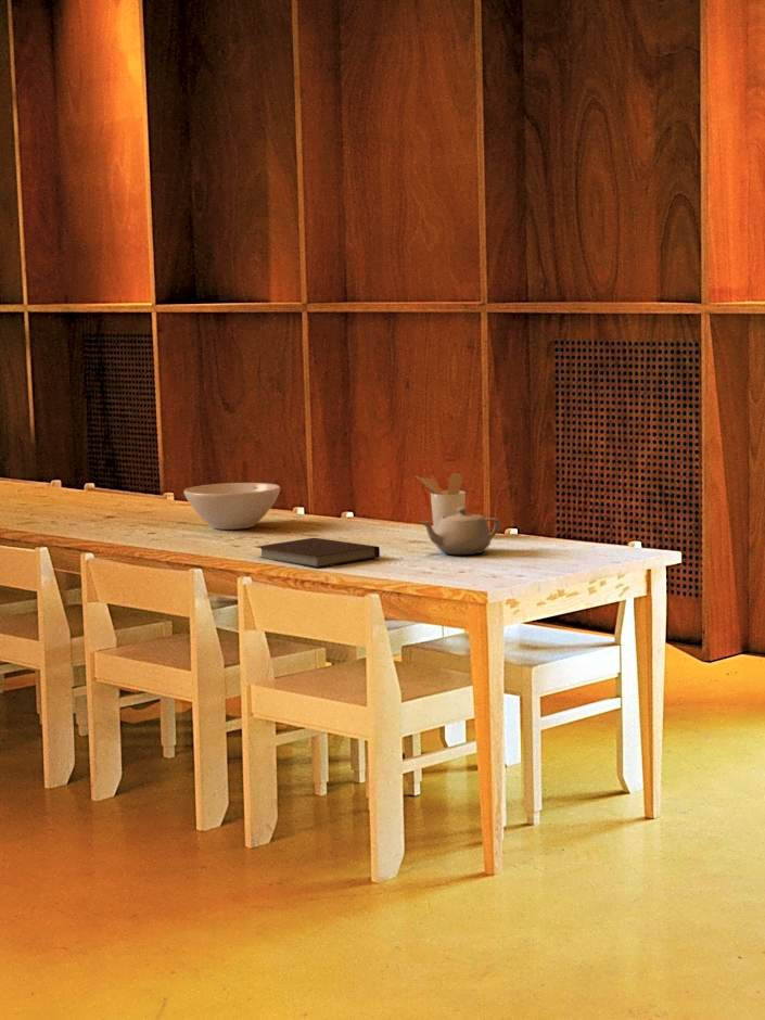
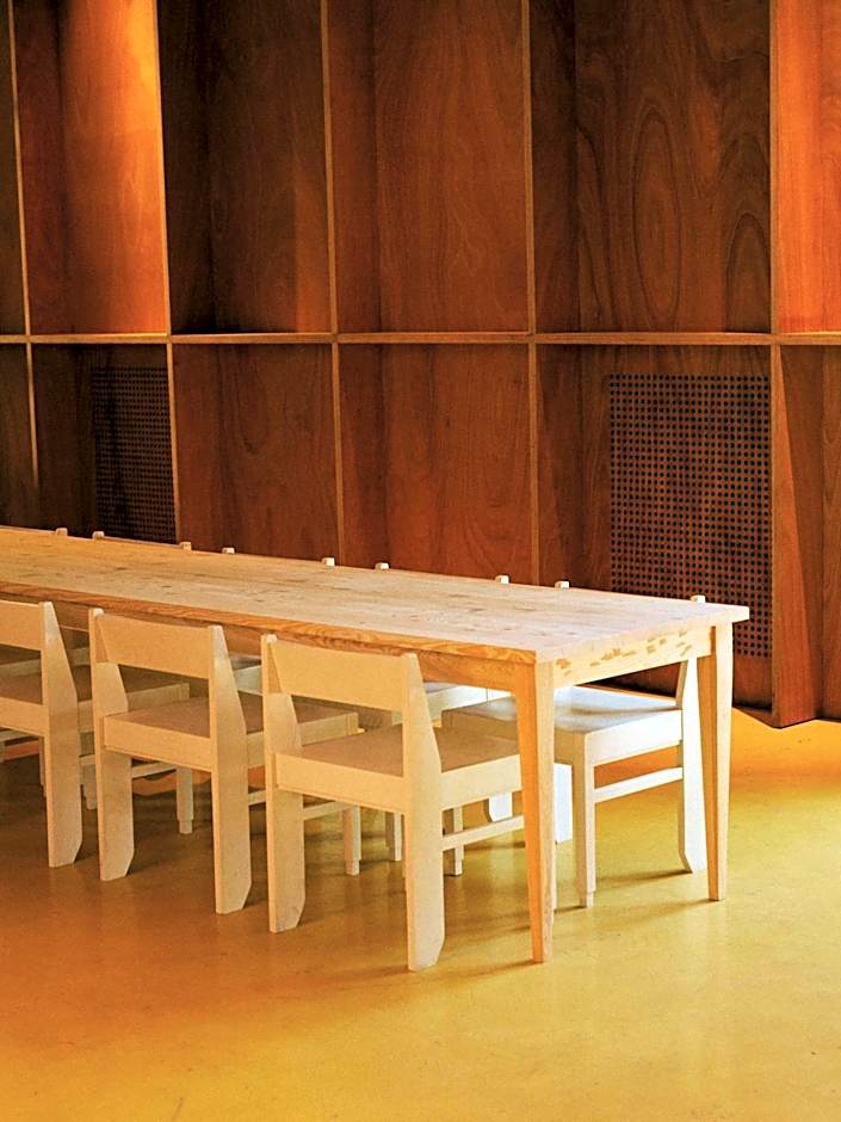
- utensil holder (439, 503)
- notebook (317, 551)
- teapot (460, 530)
- bowl (232, 507)
